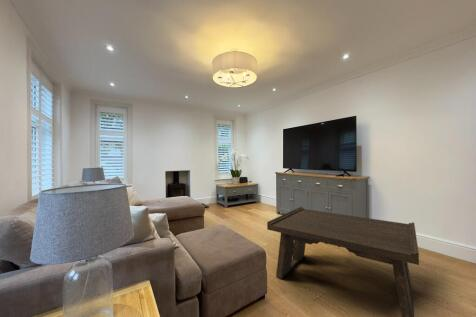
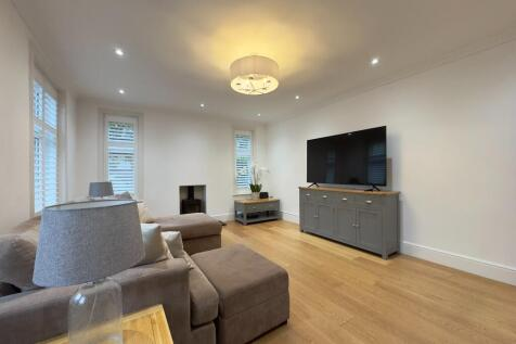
- coffee table (340, 246)
